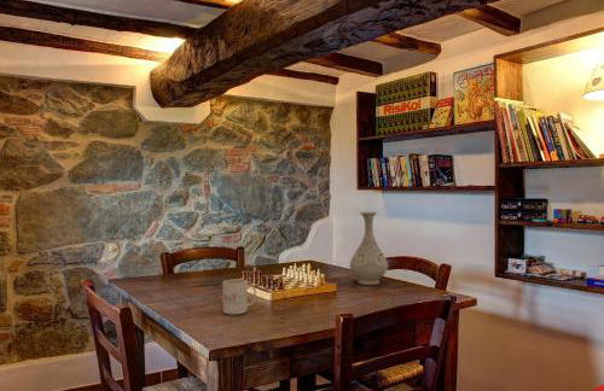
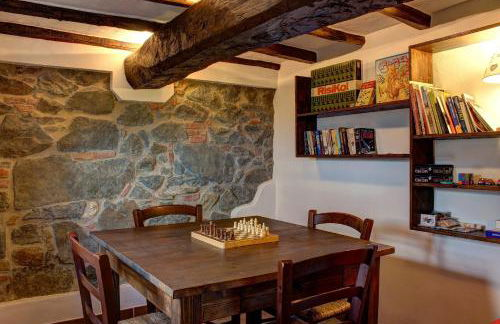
- vase (368, 247)
- mug (239, 296)
